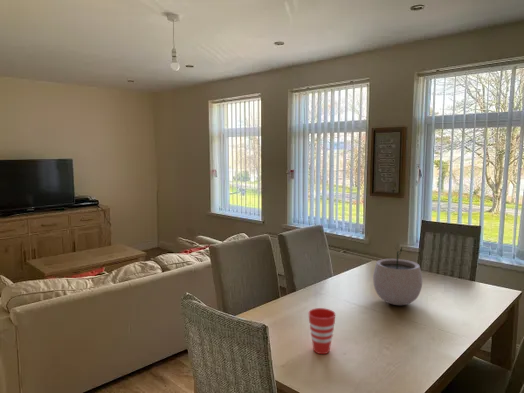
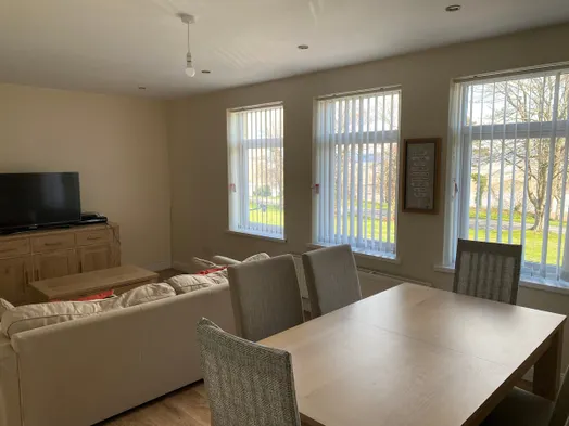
- cup (321, 331)
- plant pot (397, 274)
